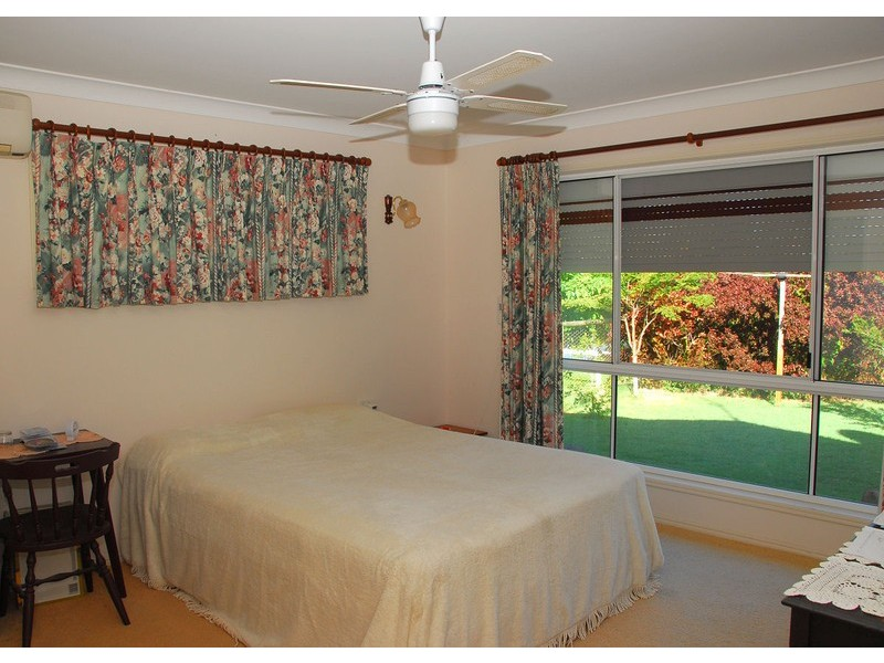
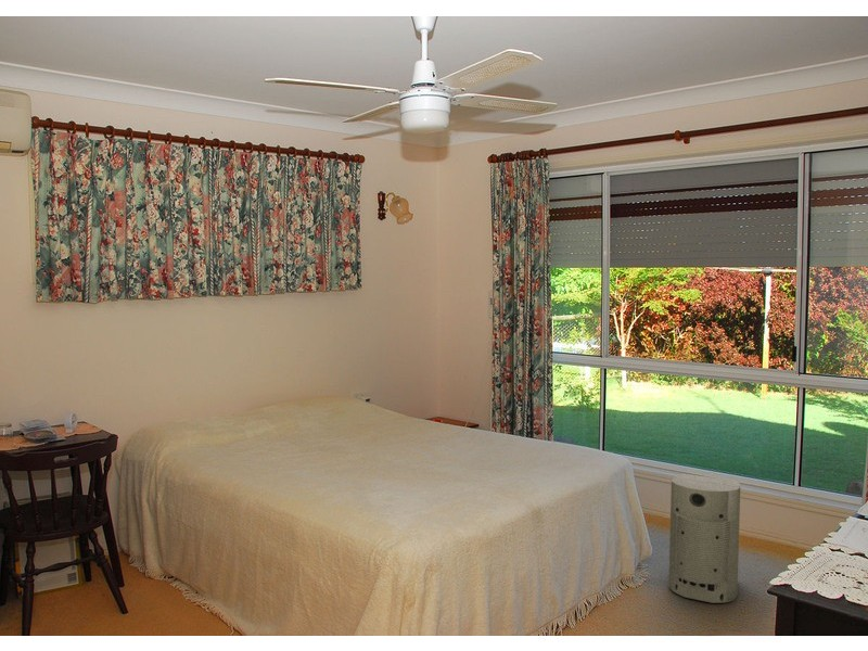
+ fan (703, 536)
